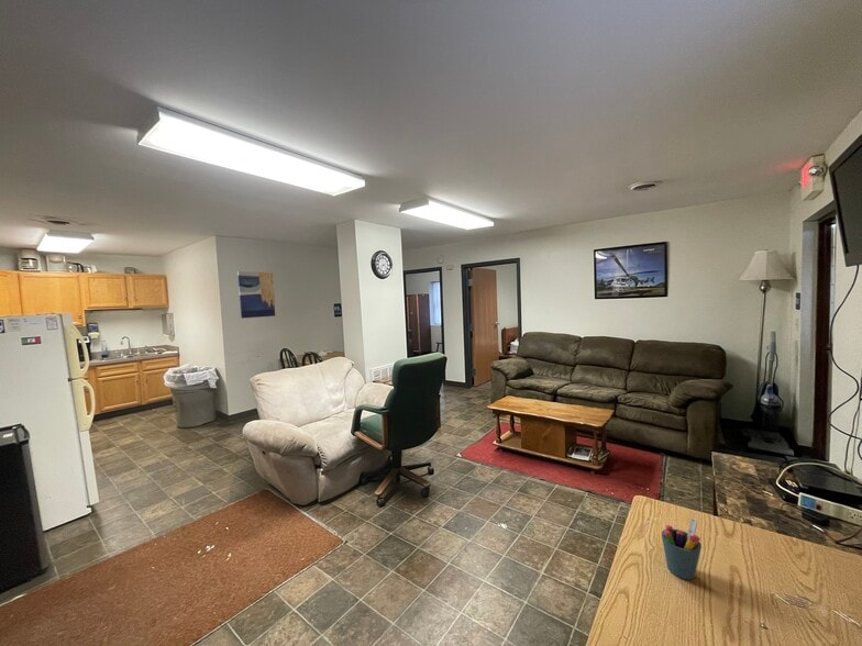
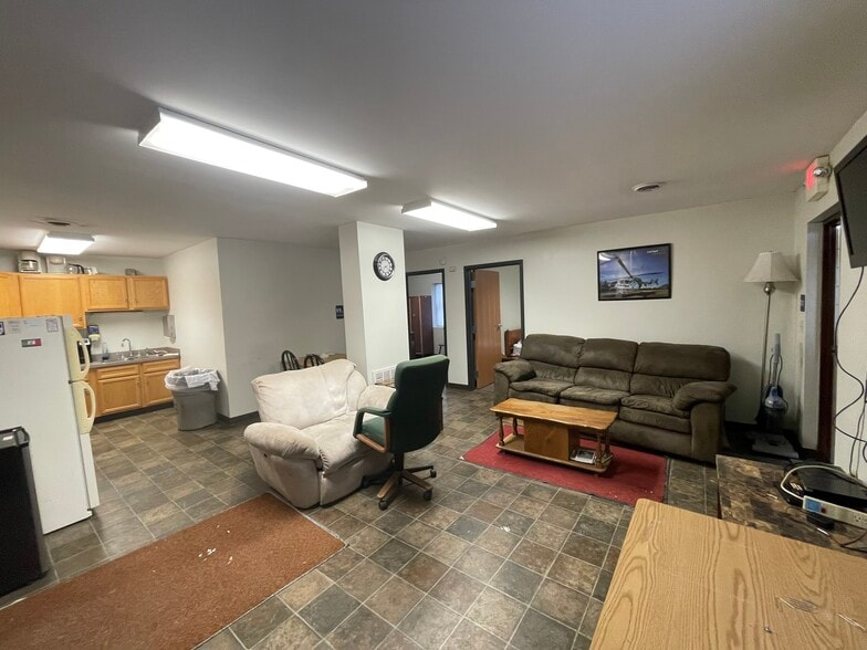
- wall art (257, 294)
- pen holder (681, 546)
